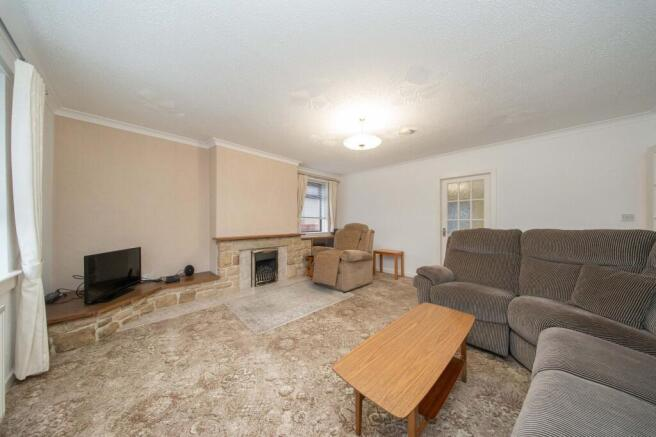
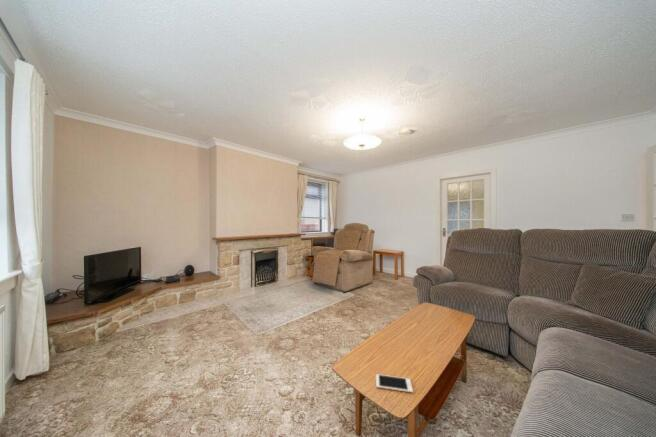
+ cell phone (393, 382)
